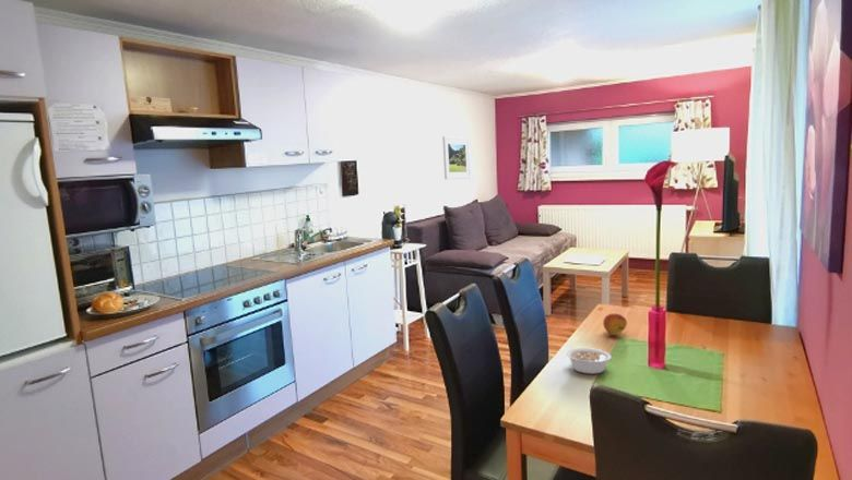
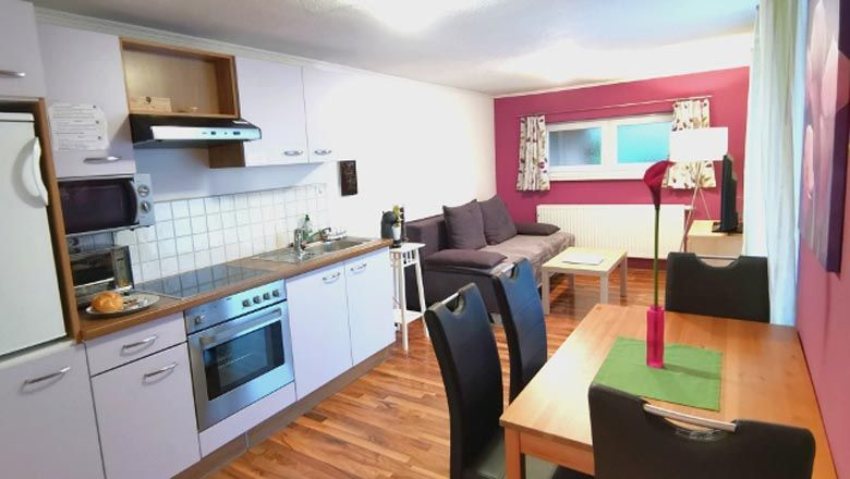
- legume (590, 360)
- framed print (457, 158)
- fruit (614, 324)
